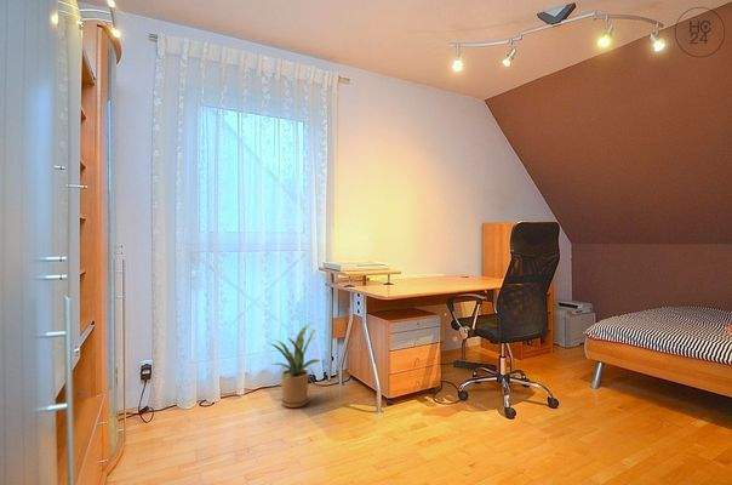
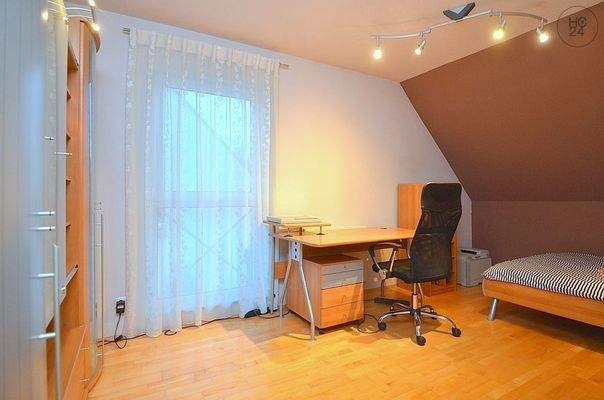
- house plant (292, 364)
